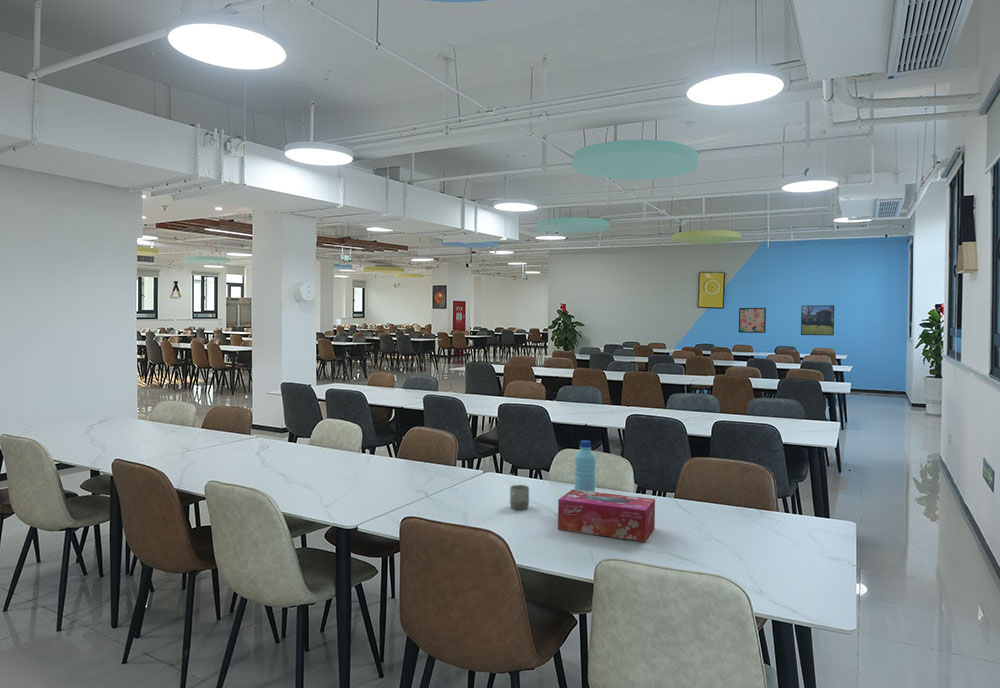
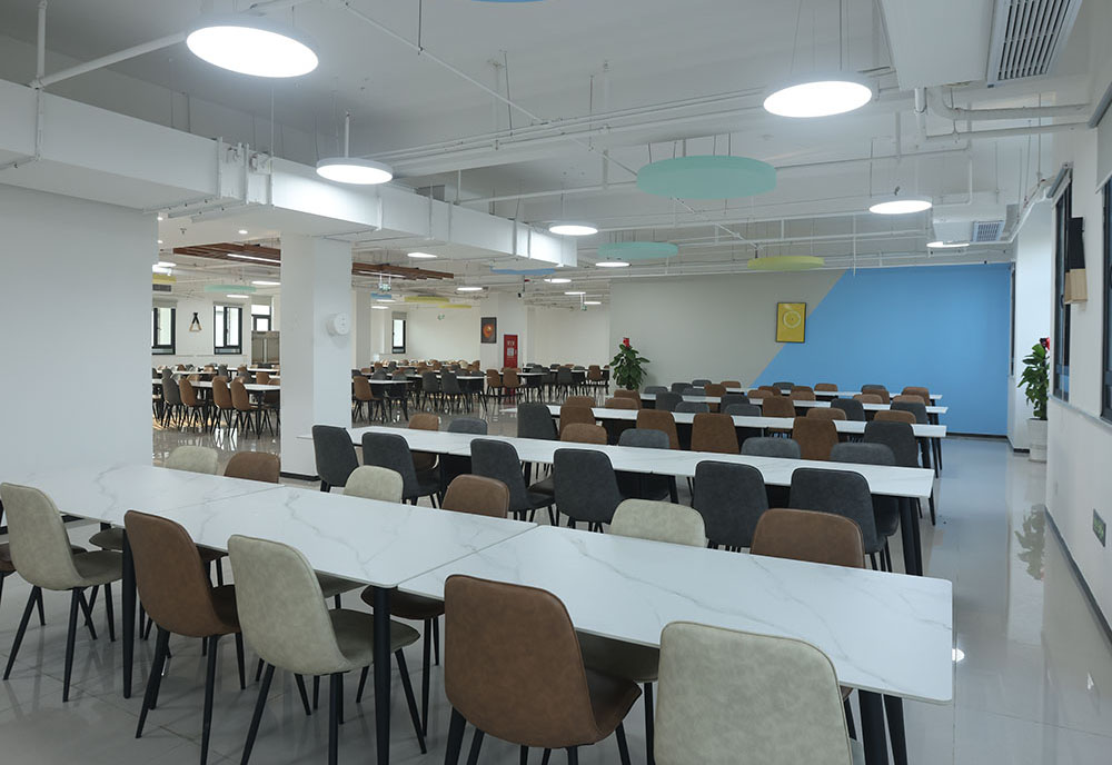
- water bottle (584, 475)
- tissue box (606, 514)
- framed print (817, 320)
- cup (517, 497)
- wall art (752, 320)
